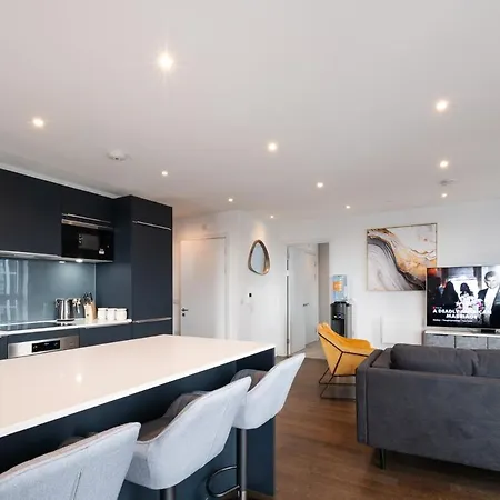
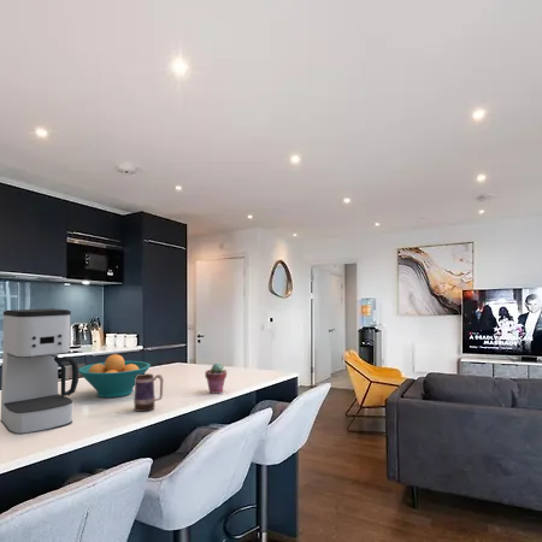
+ fruit bowl (114, 373)
+ mug (148, 391)
+ potted succulent (216, 377)
+ coffee maker (43, 365)
